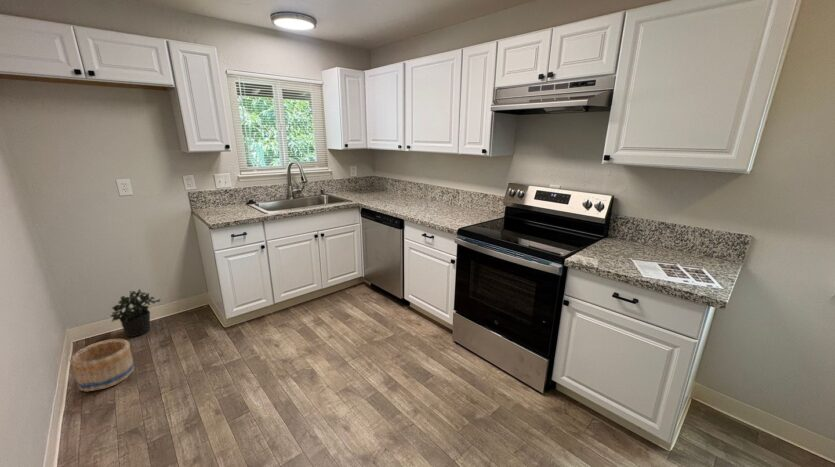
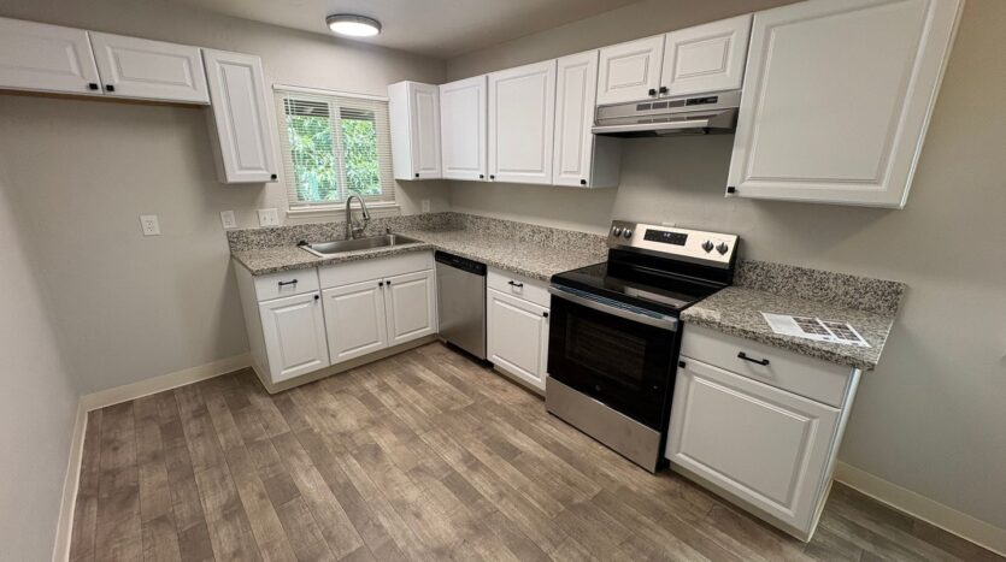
- basket (104, 363)
- potted plant (136, 311)
